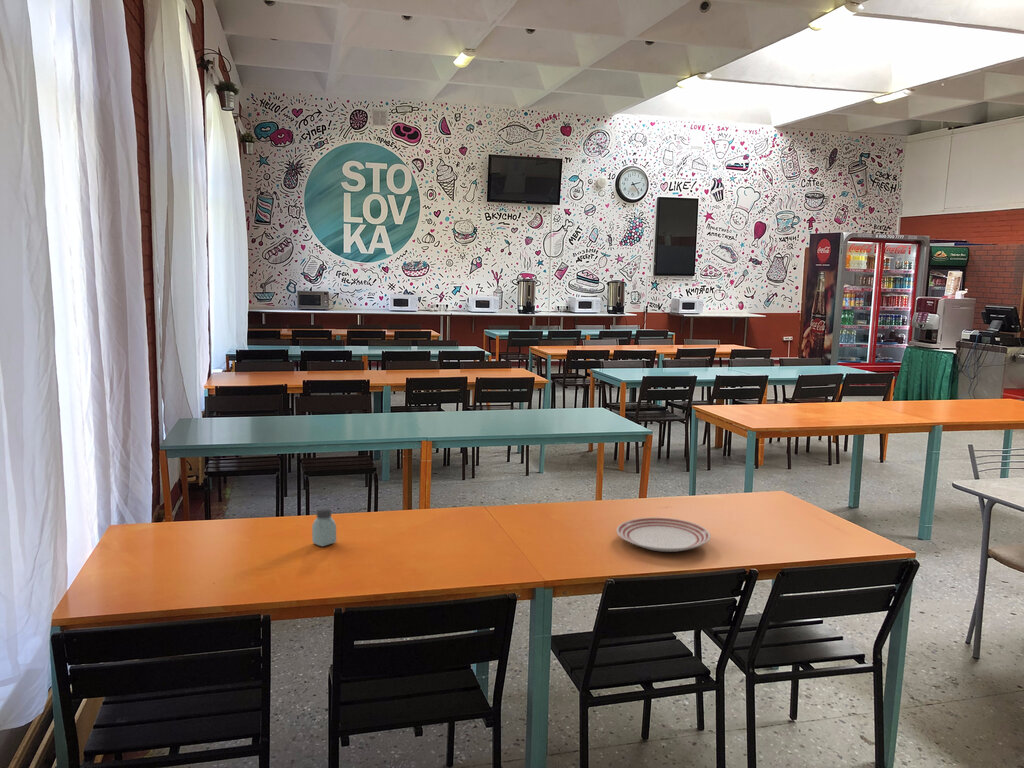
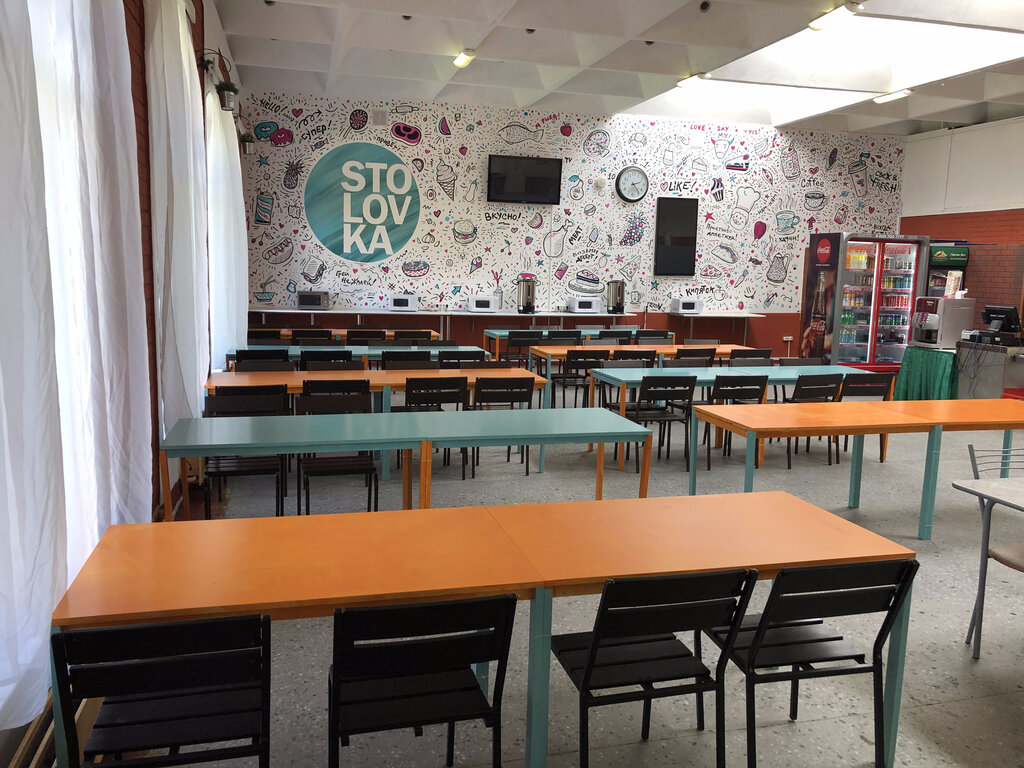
- saltshaker (324, 525)
- dinner plate (662, 536)
